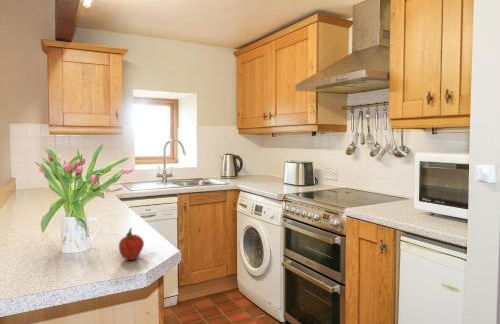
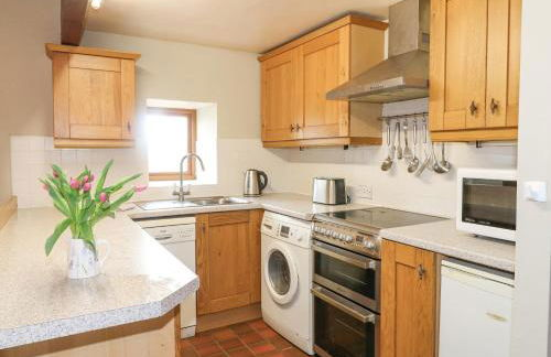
- fruit (131, 243)
